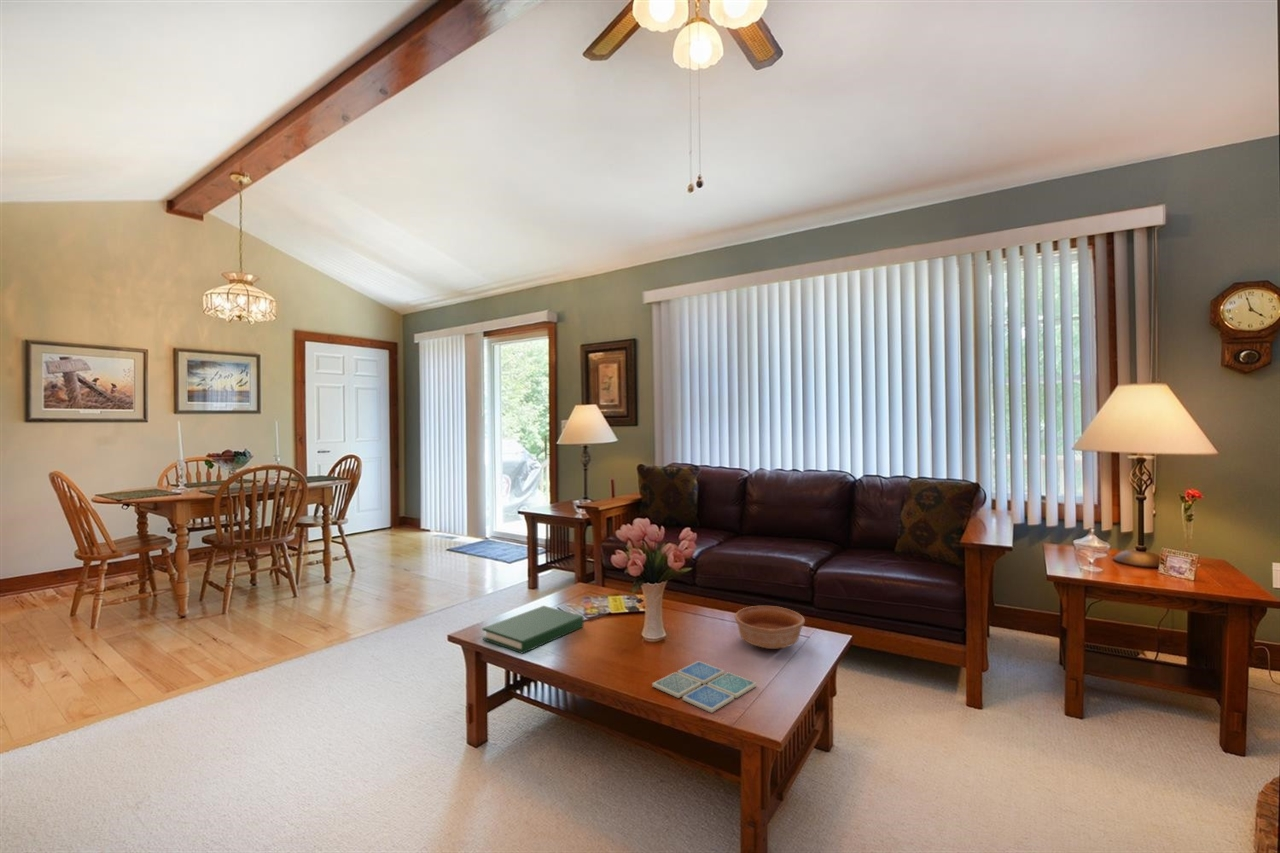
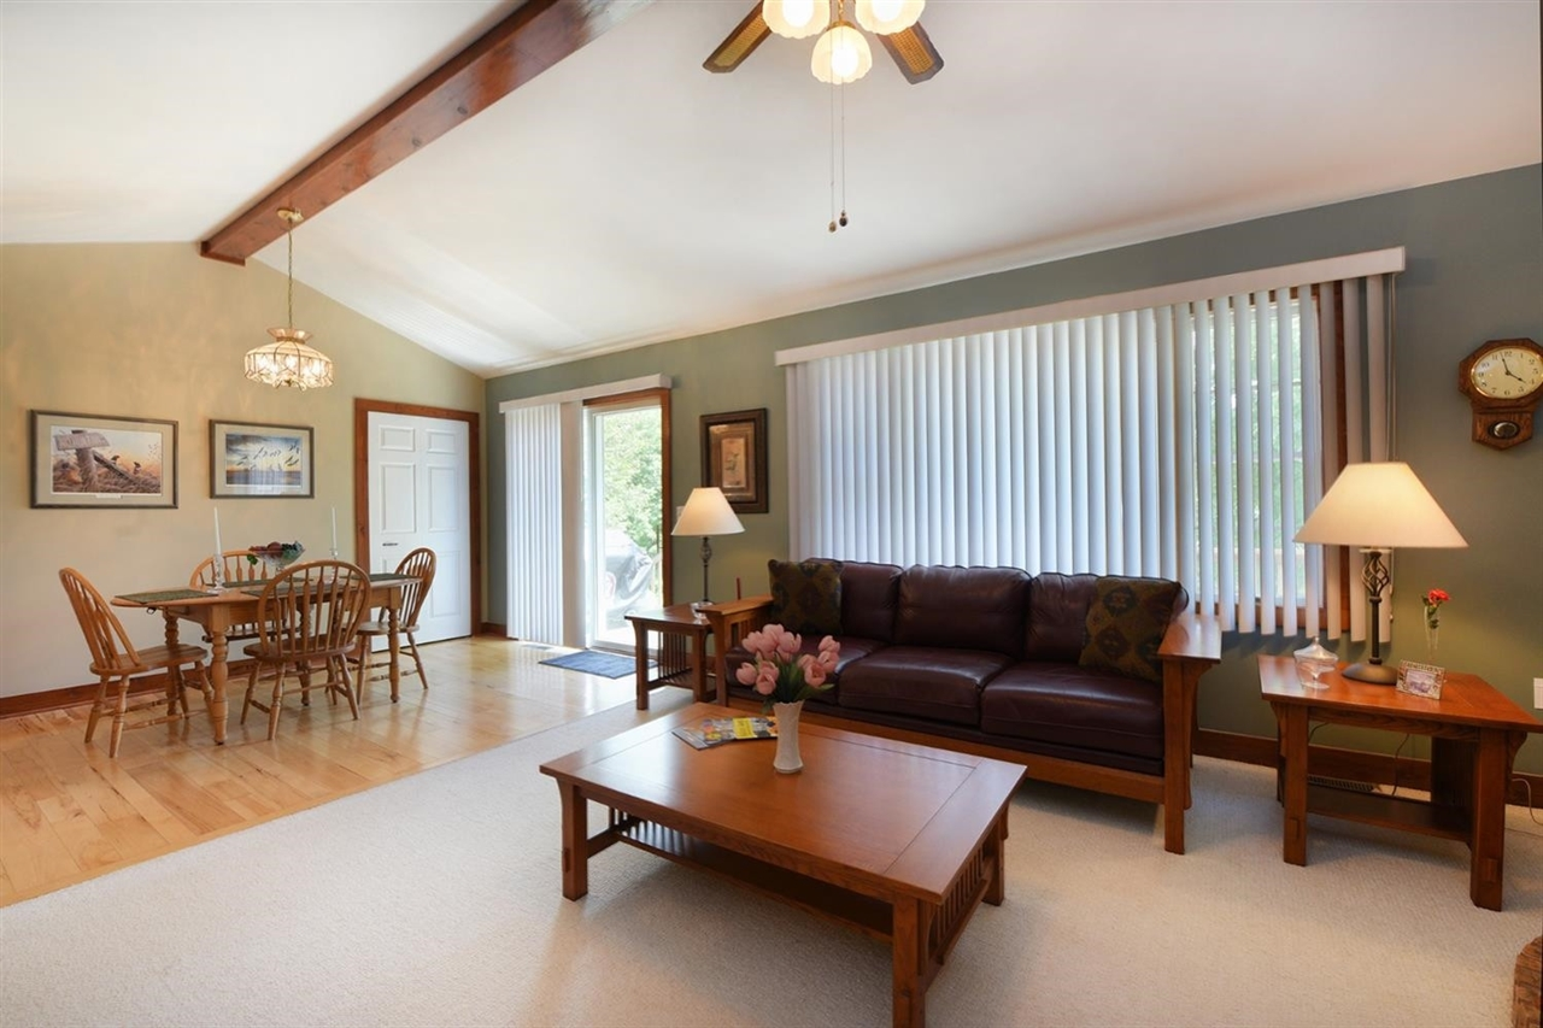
- hardback book (534, 627)
- drink coaster (704, 685)
- bowl (769, 630)
